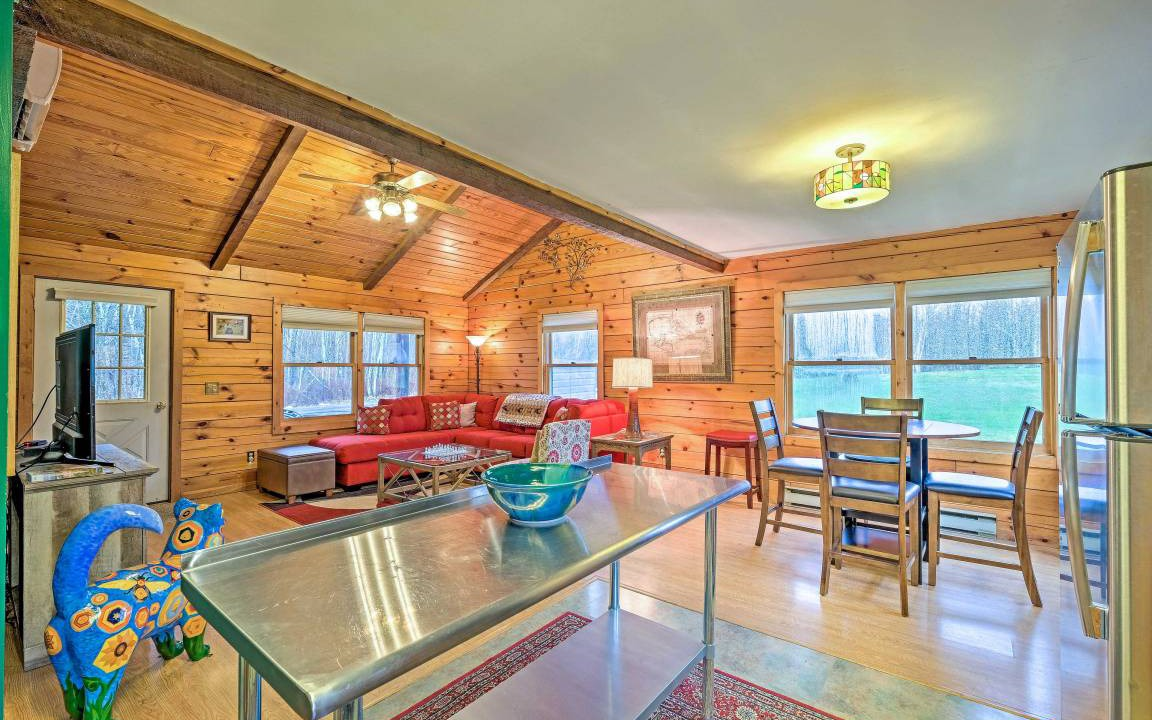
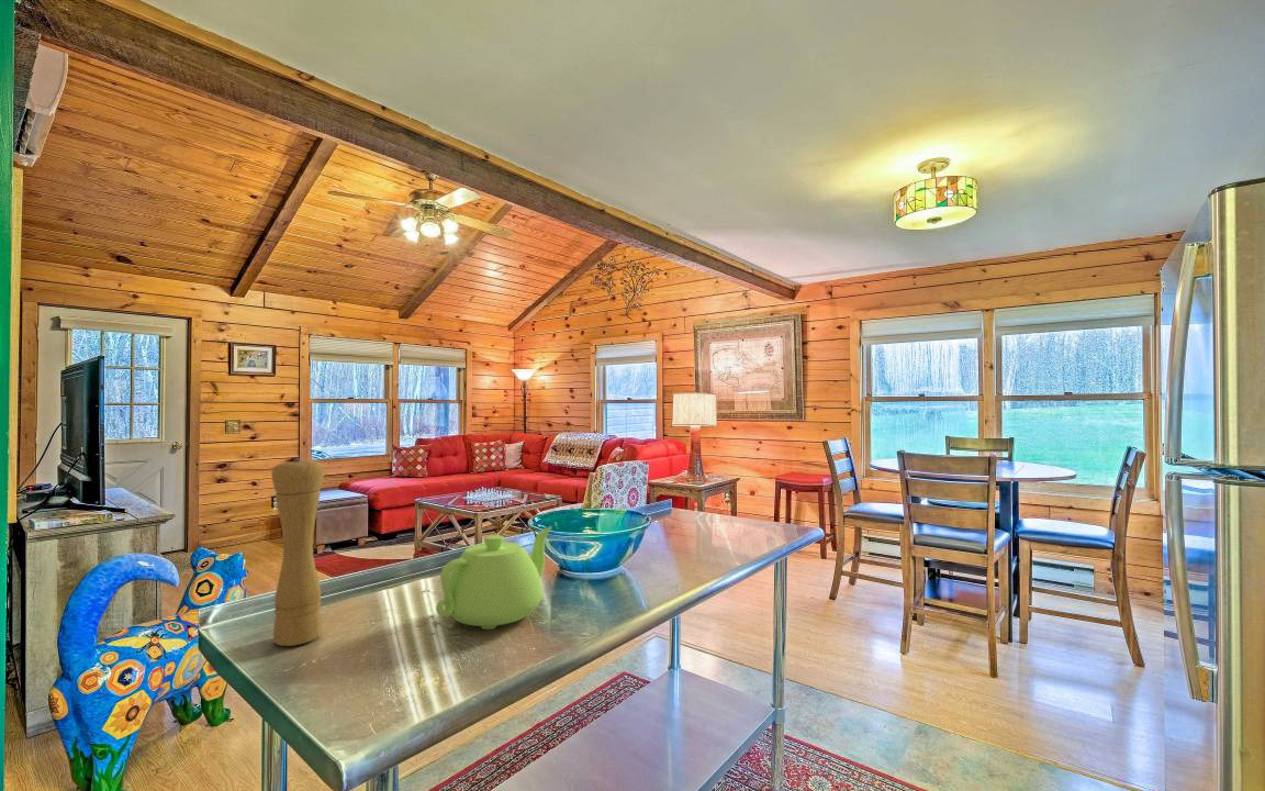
+ teapot (499, 575)
+ pepper mill (298, 548)
